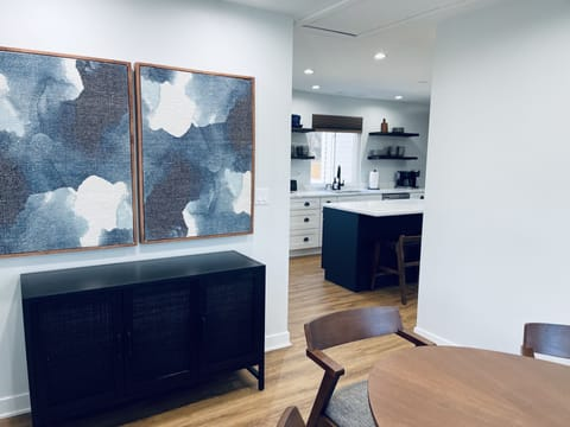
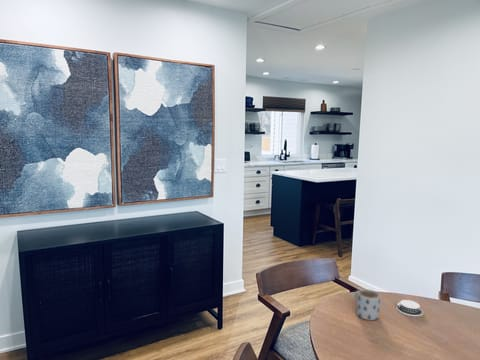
+ mug (365, 302)
+ architectural model (409, 304)
